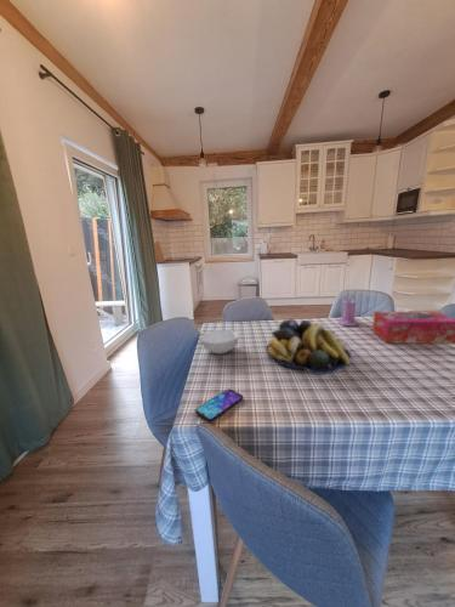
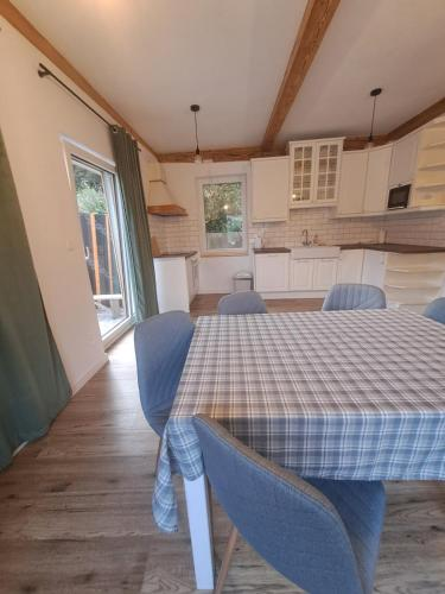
- fruit bowl (307, 339)
- candle (348, 310)
- tissue box (413, 327)
- smartphone (220, 403)
- cereal bowl (220, 342)
